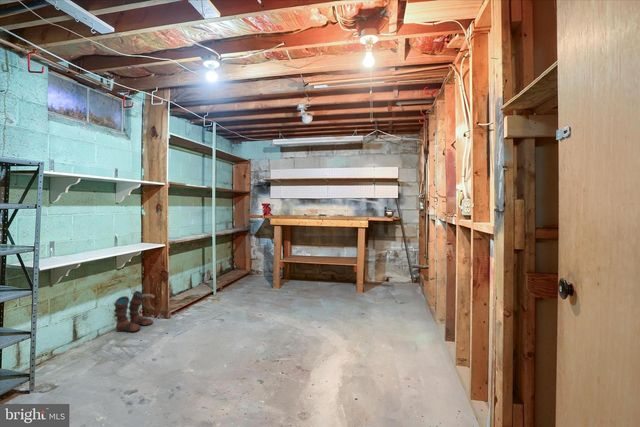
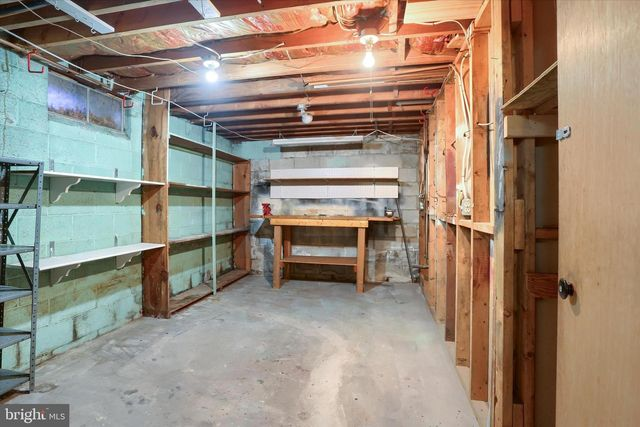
- boots (136, 309)
